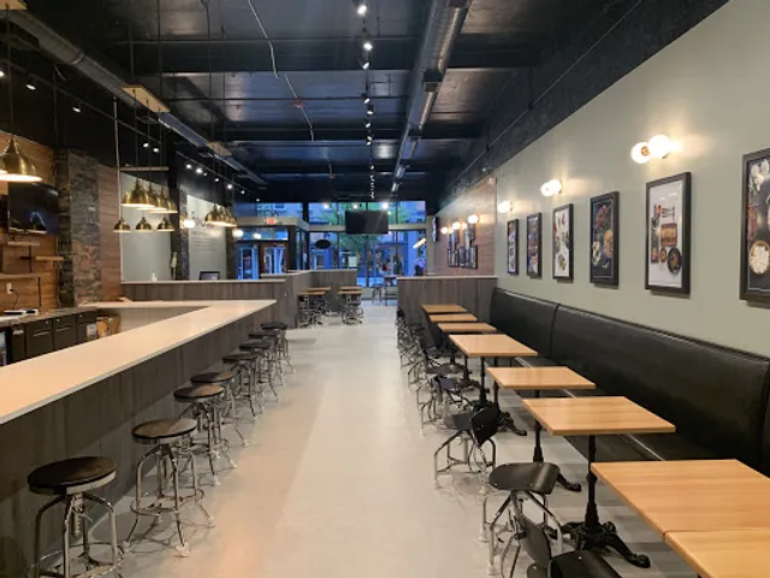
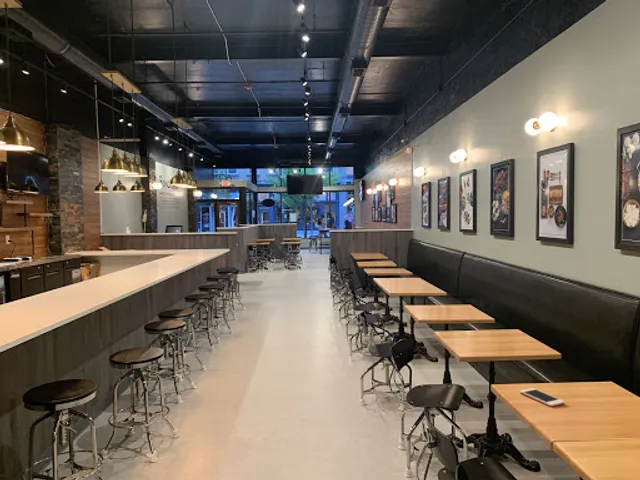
+ cell phone (541, 396)
